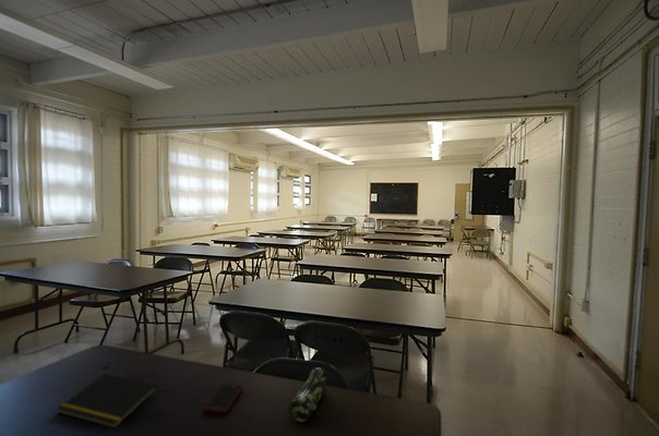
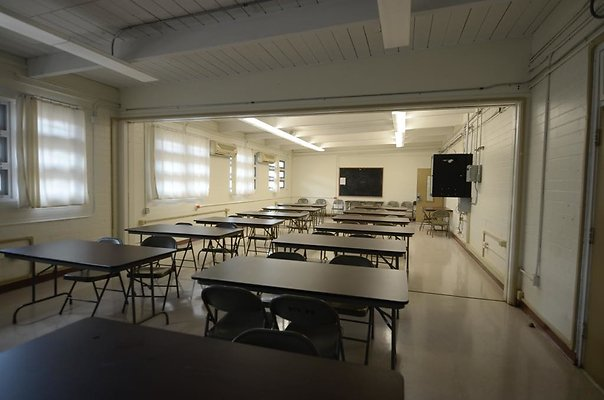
- pencil case (309, 393)
- cell phone (224, 398)
- notepad (109, 398)
